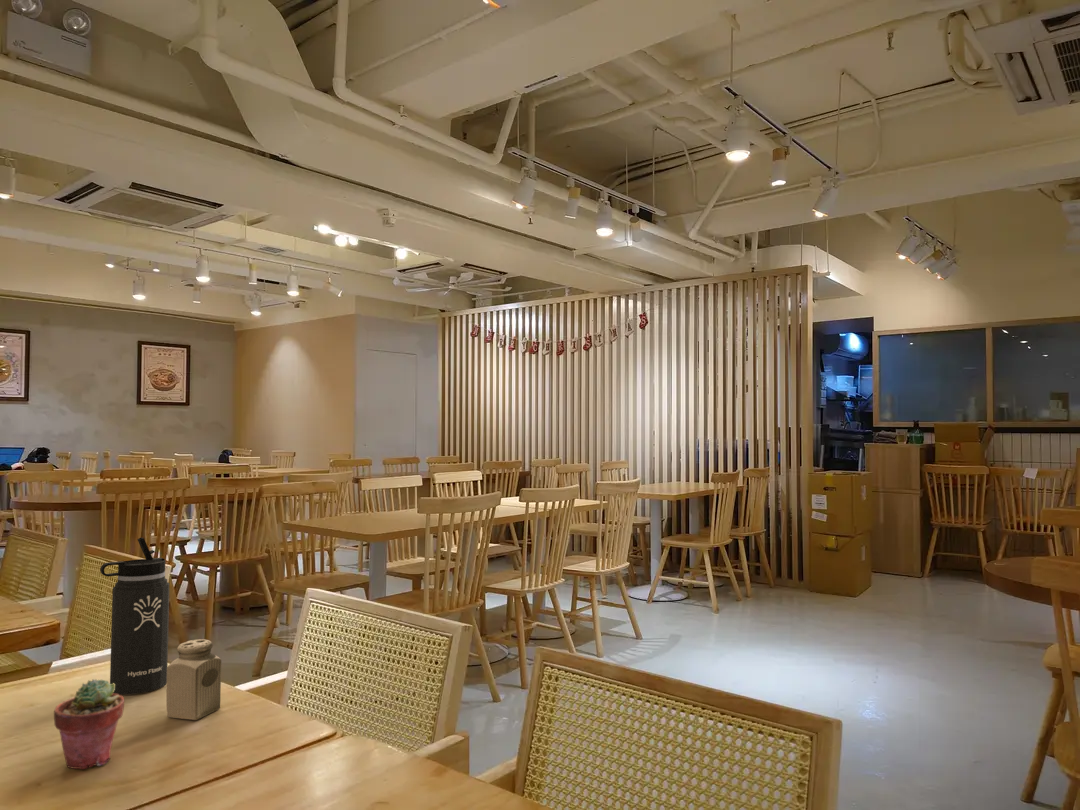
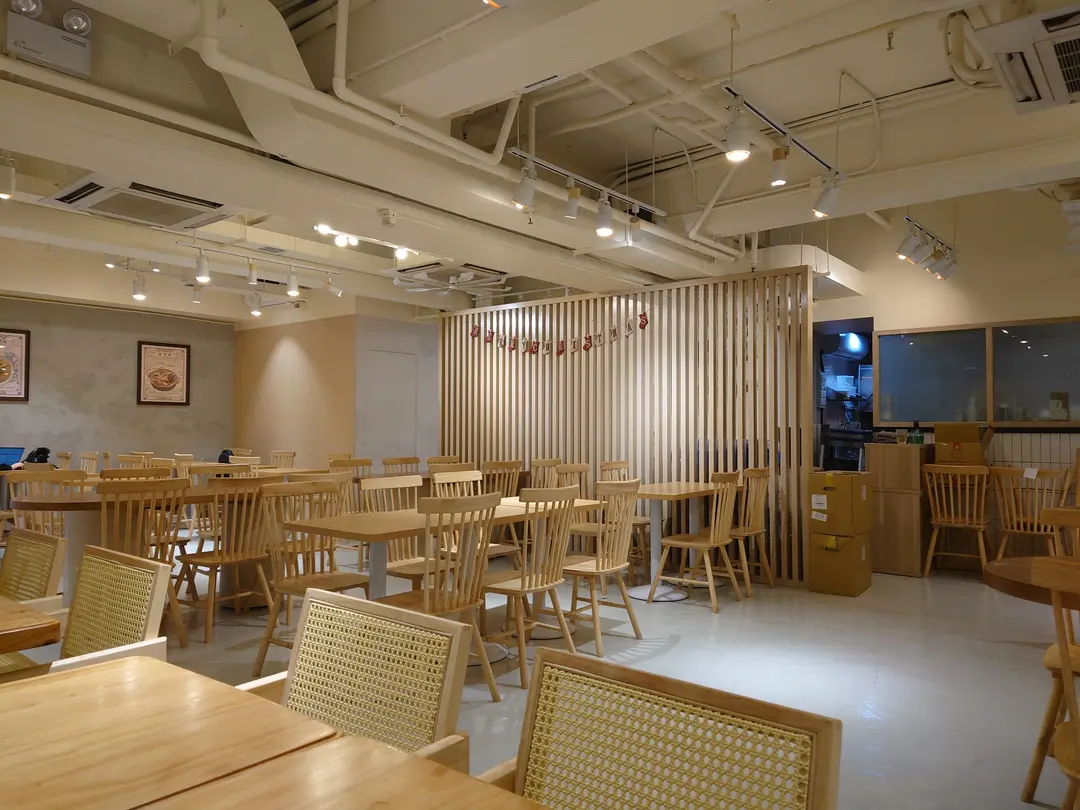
- thermos bottle (134, 612)
- salt shaker (194, 676)
- potted succulent (89, 720)
